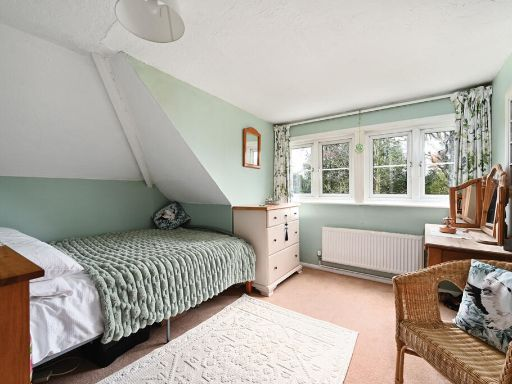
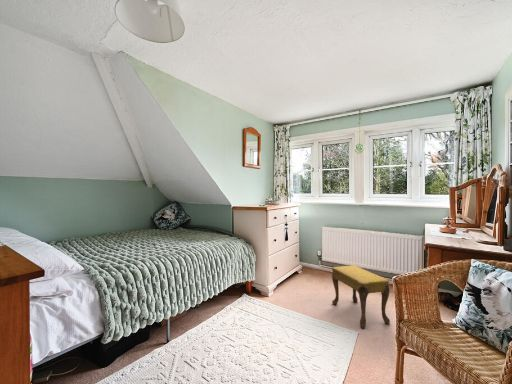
+ footstool (358, 292)
